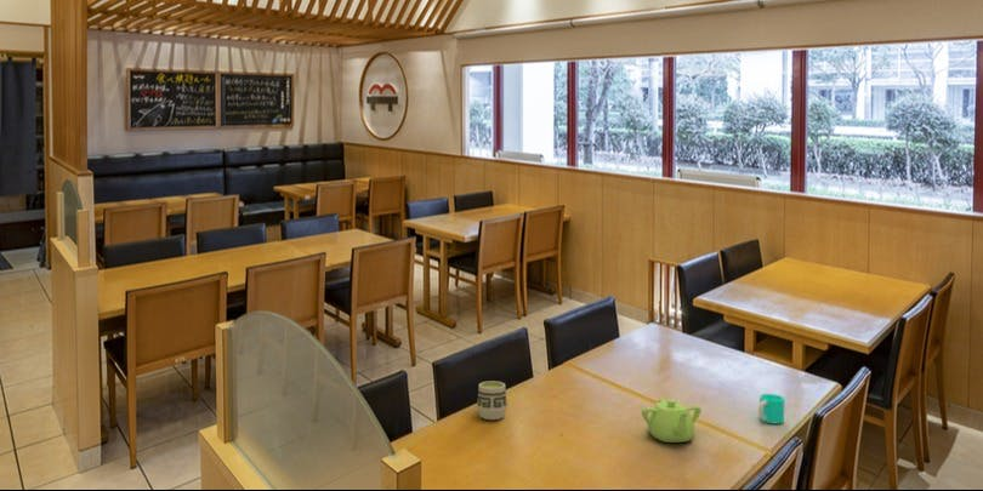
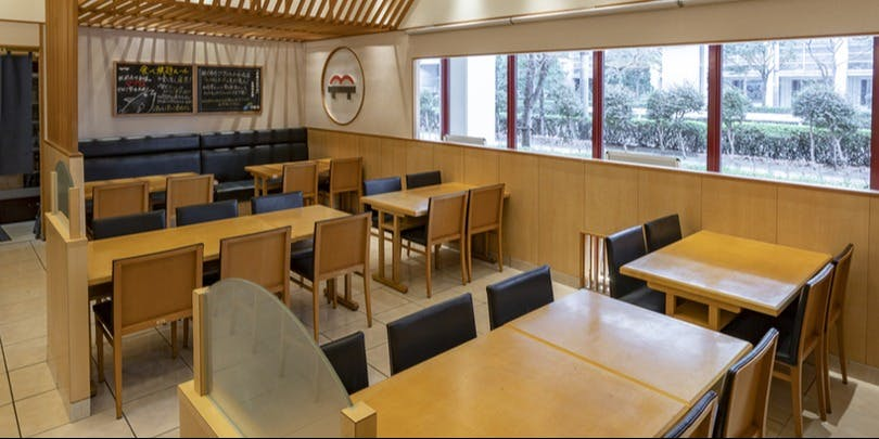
- cup (492, 400)
- teapot (671, 418)
- cup (768, 409)
